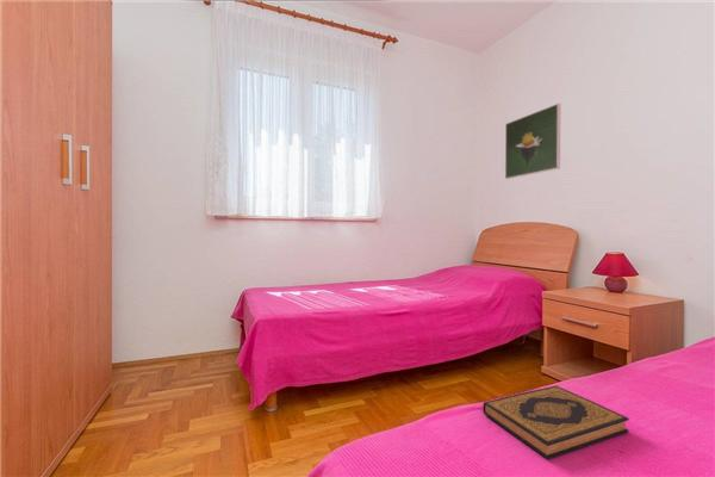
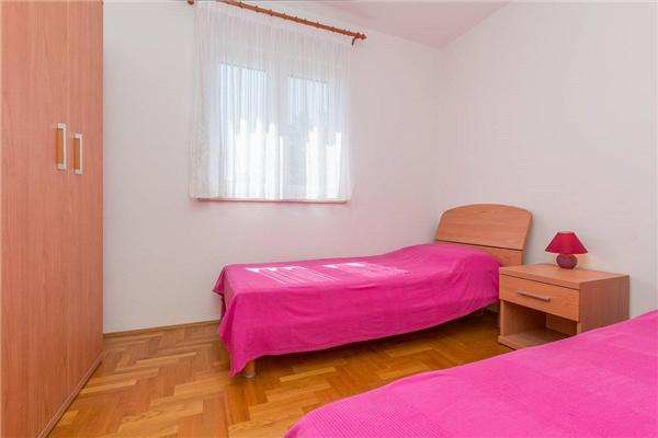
- hardback book (552, 415)
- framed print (530, 144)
